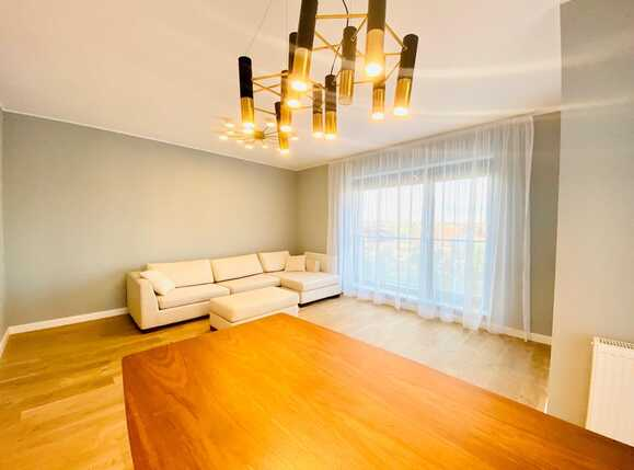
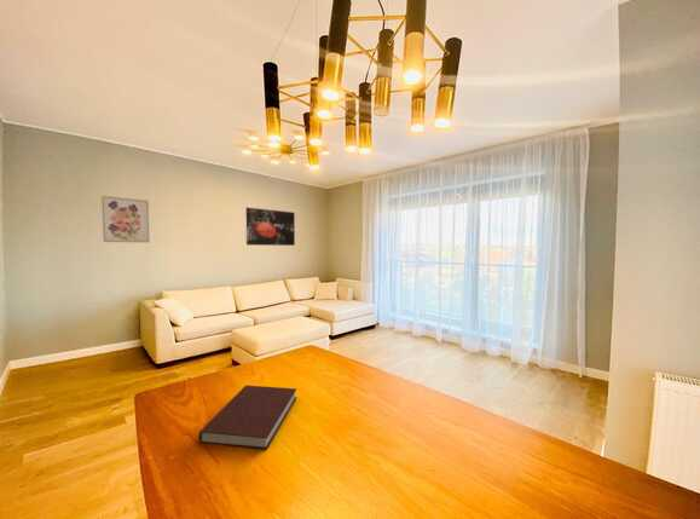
+ notebook (254, 411)
+ wall art (126, 220)
+ wall art (271, 227)
